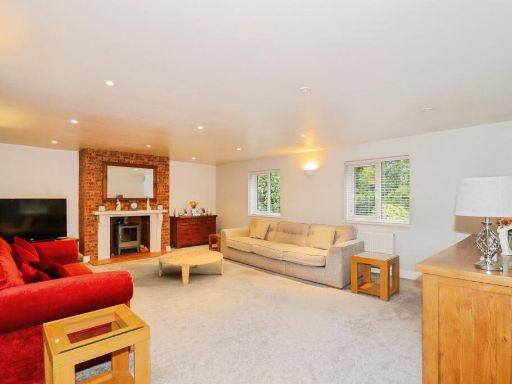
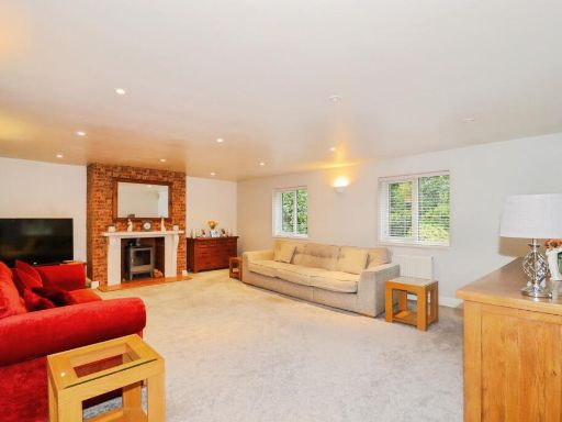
- coffee table (191, 264)
